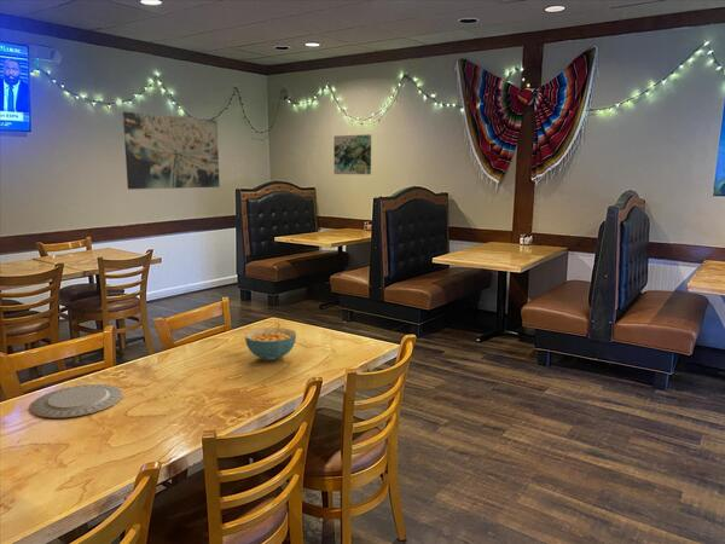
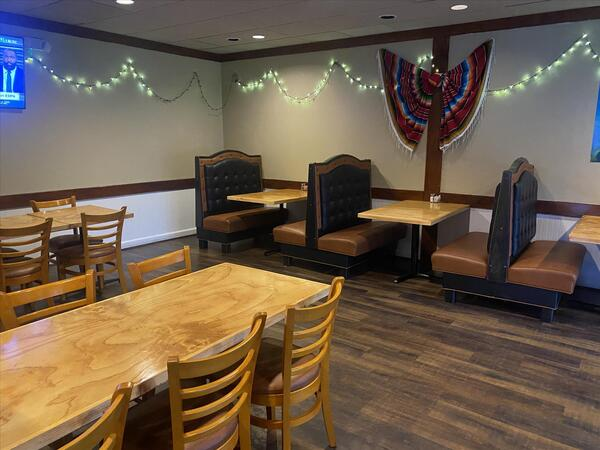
- chinaware (77, 398)
- wall art (174, 152)
- wall art (352, 155)
- cereal bowl (271, 346)
